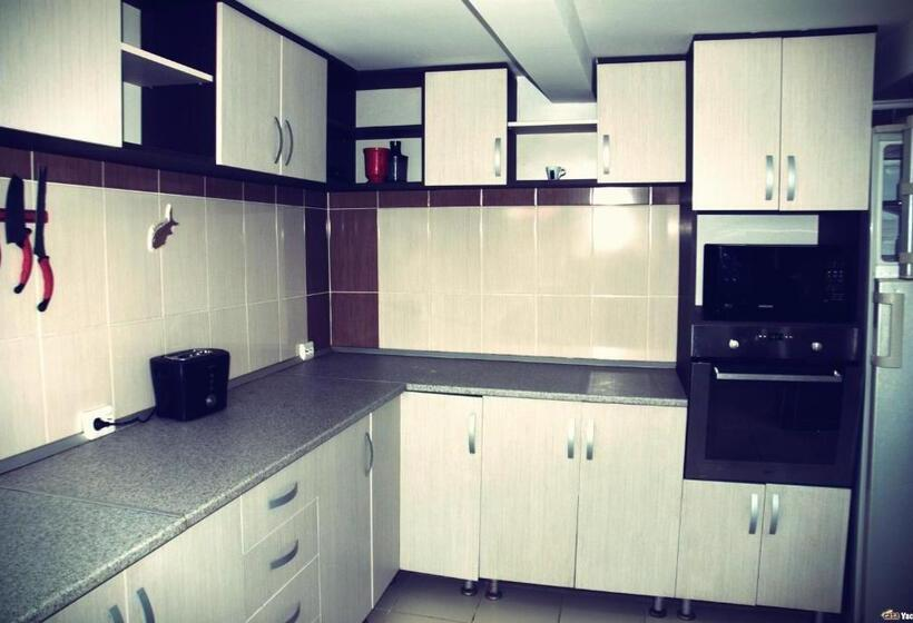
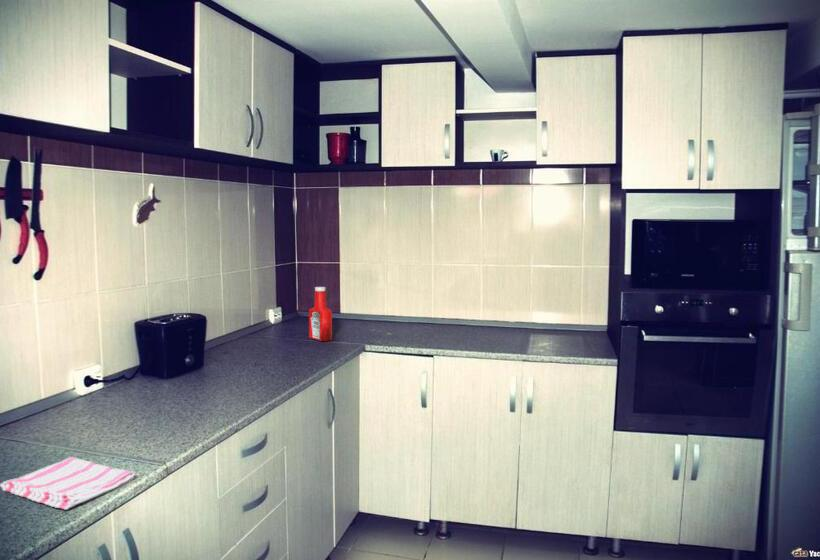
+ soap bottle (320, 313)
+ dish towel (69, 478)
